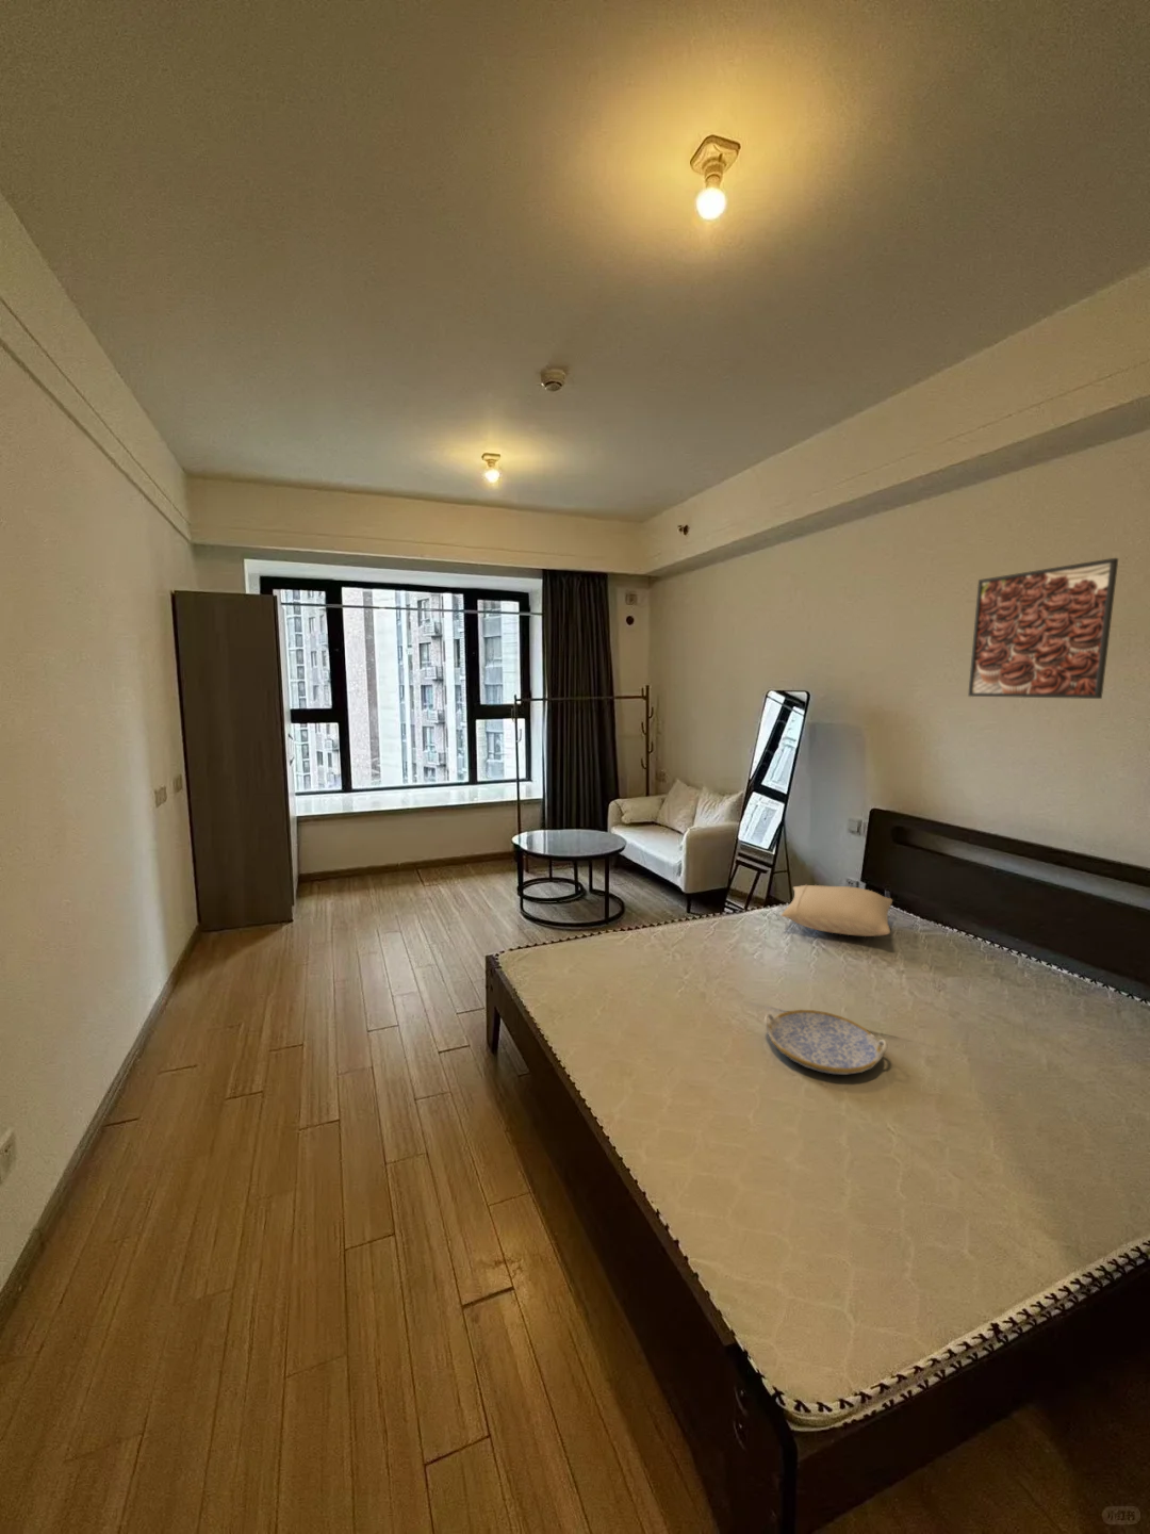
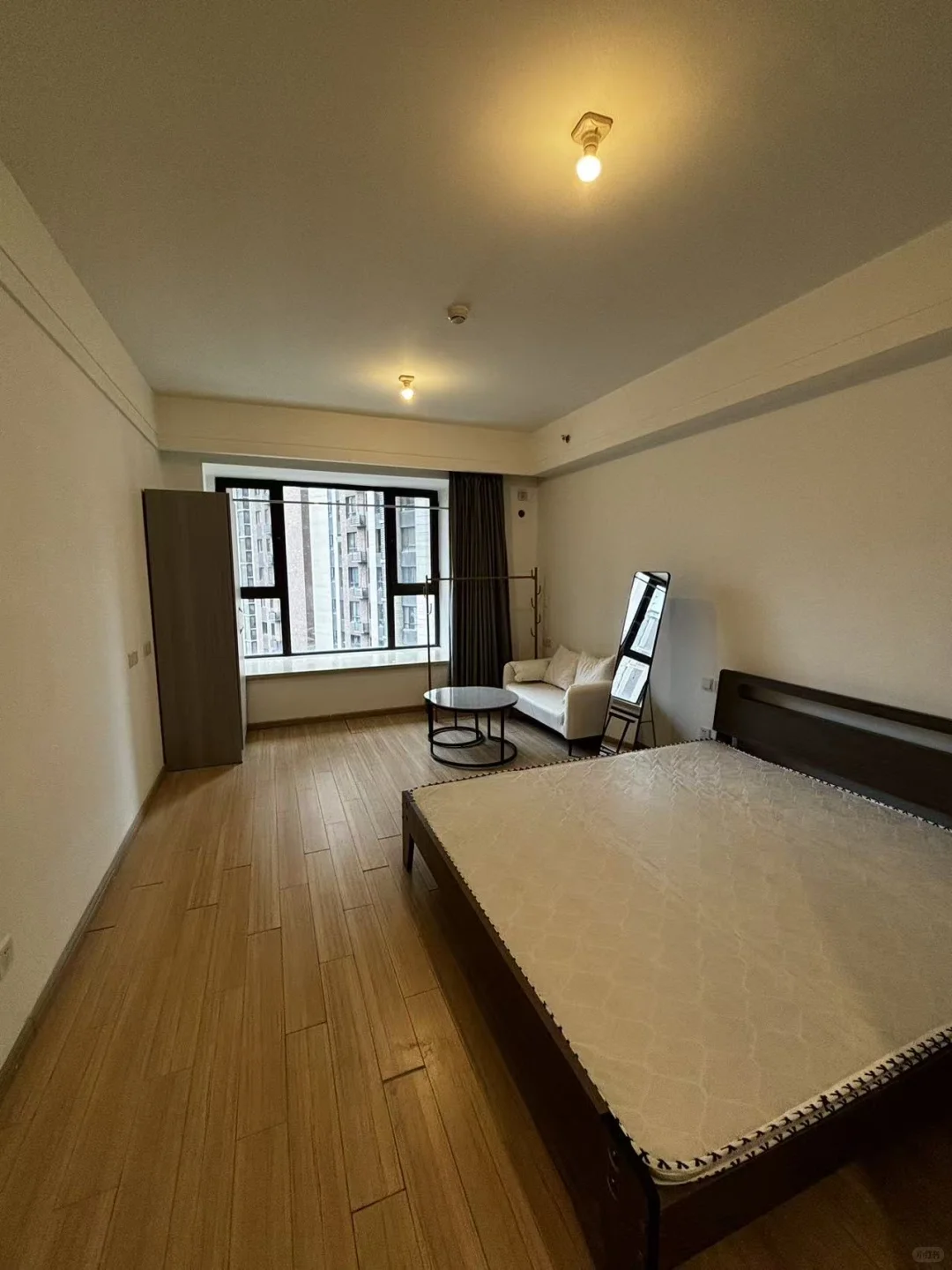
- serving tray (823, 1039)
- pillow (837, 907)
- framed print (1035, 634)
